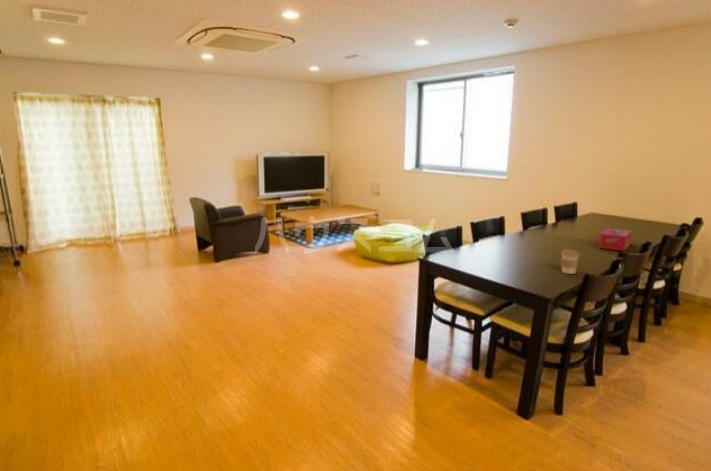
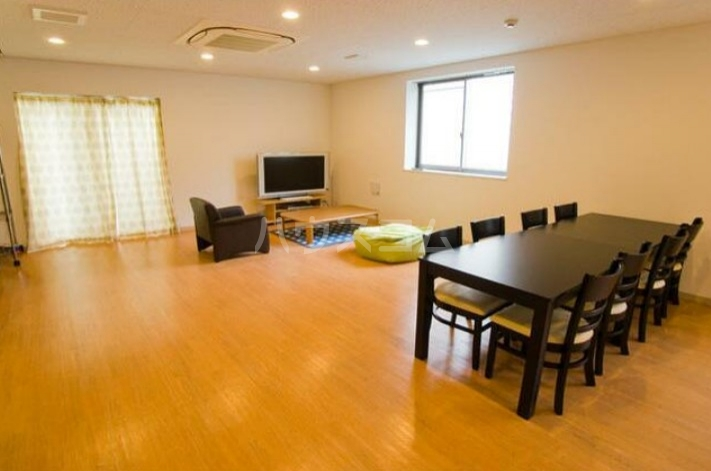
- tissue box (615, 239)
- coffee cup (569, 261)
